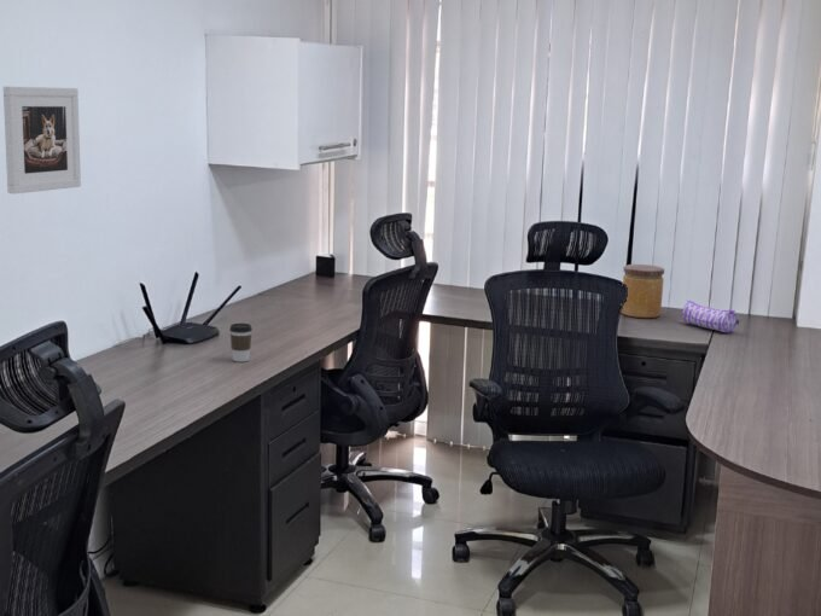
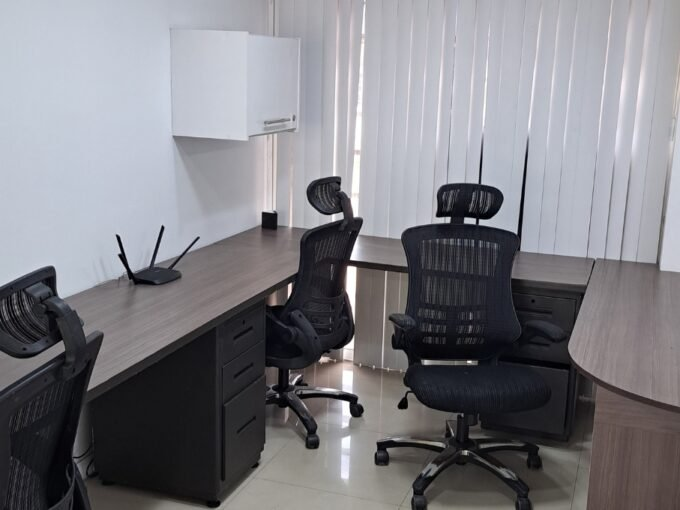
- coffee cup (240, 342)
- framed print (43, 139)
- jar (642, 290)
- pencil case (709, 316)
